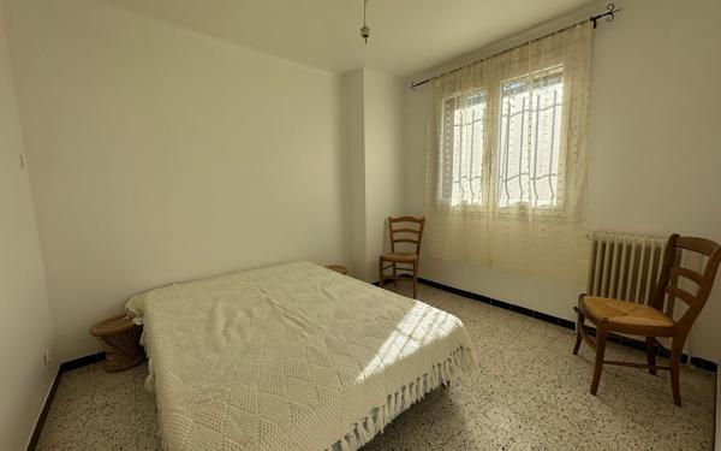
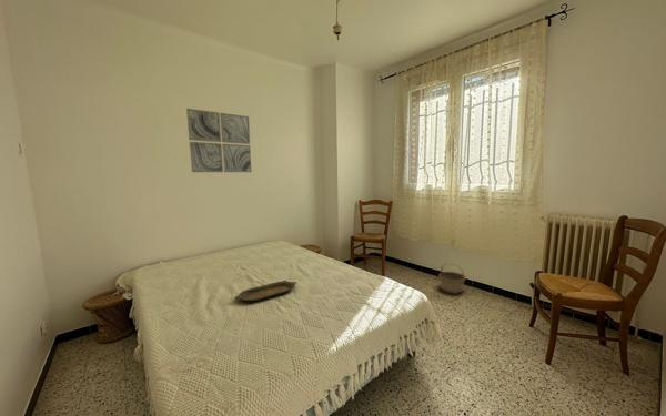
+ wall art (220, 143)
+ basket (452, 276)
+ serving tray (268, 291)
